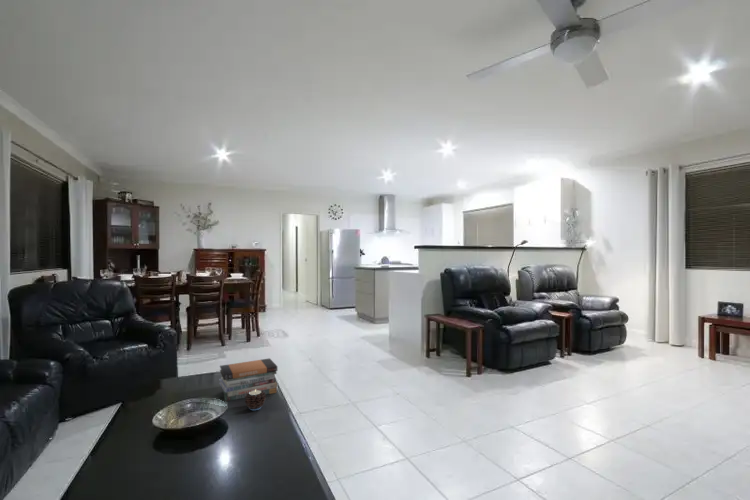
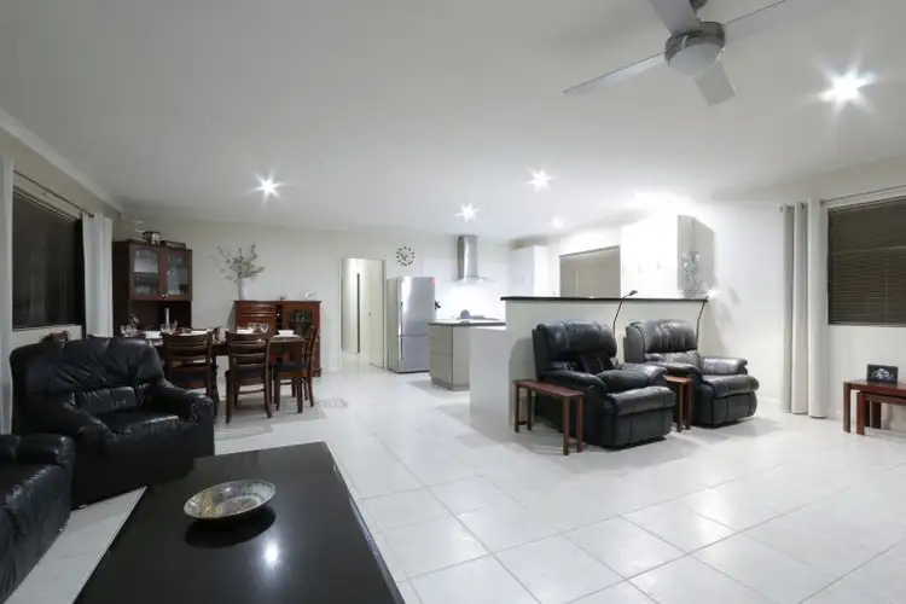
- book stack (248, 379)
- candle (255, 398)
